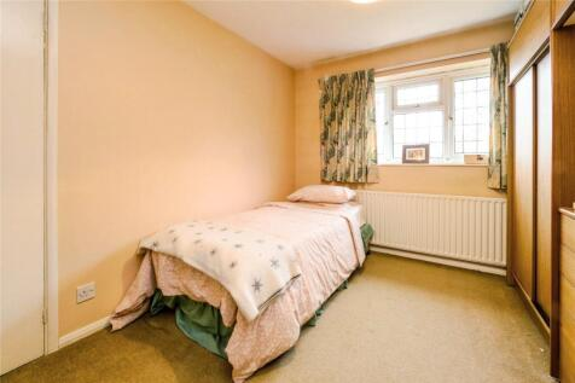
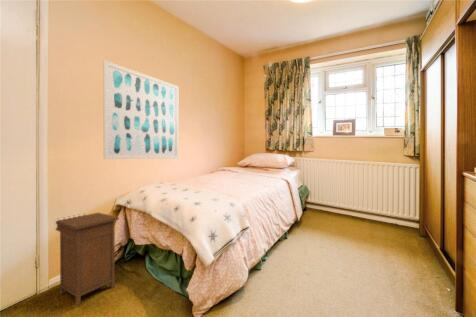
+ wall art (146, 117)
+ nightstand (83, 252)
